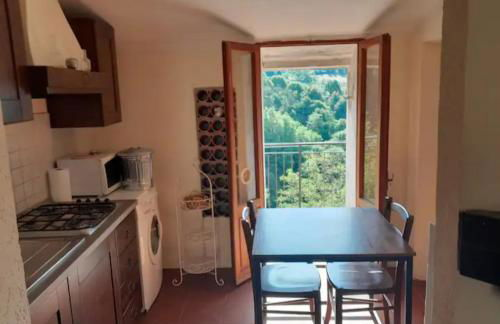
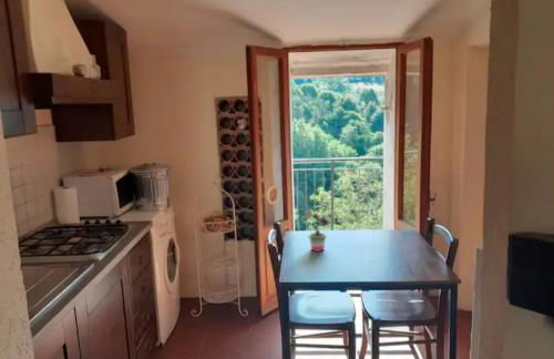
+ potted plant (315, 223)
